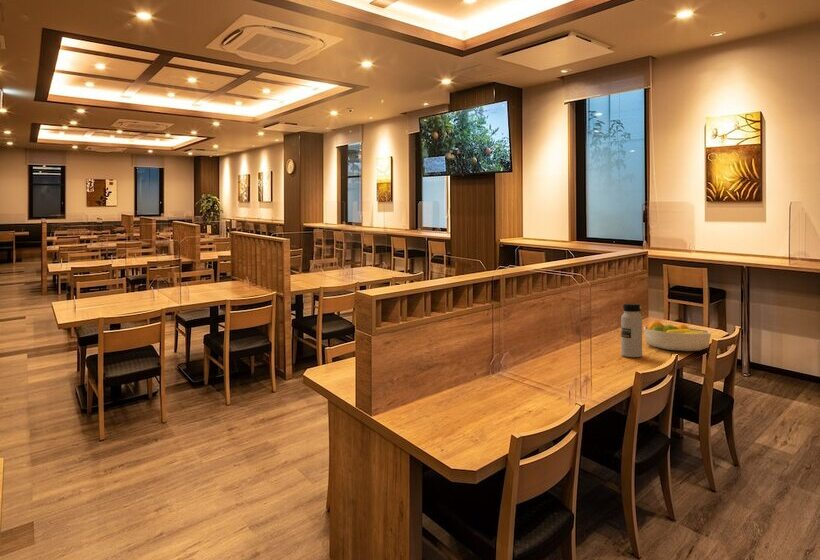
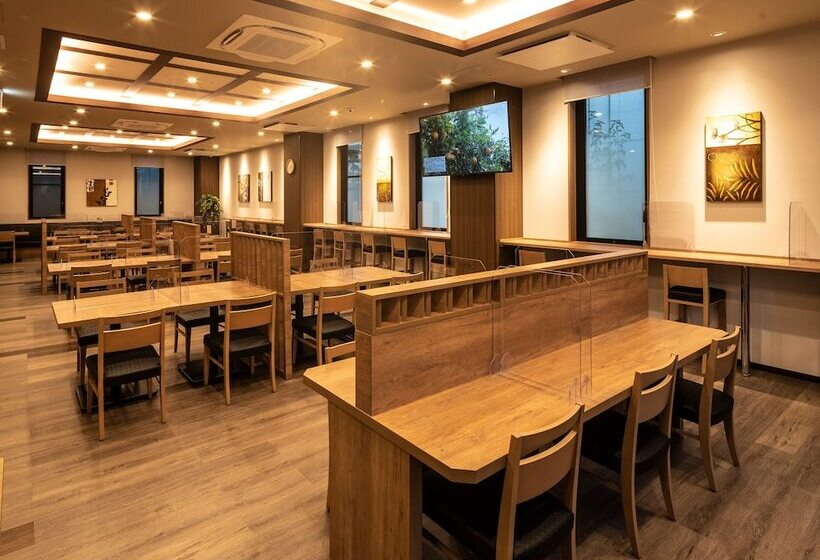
- water bottle (631, 329)
- fruit bowl (675, 334)
